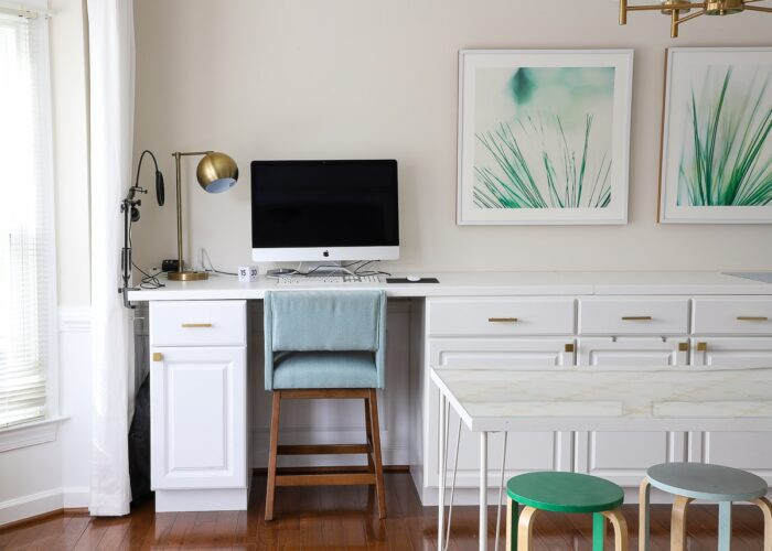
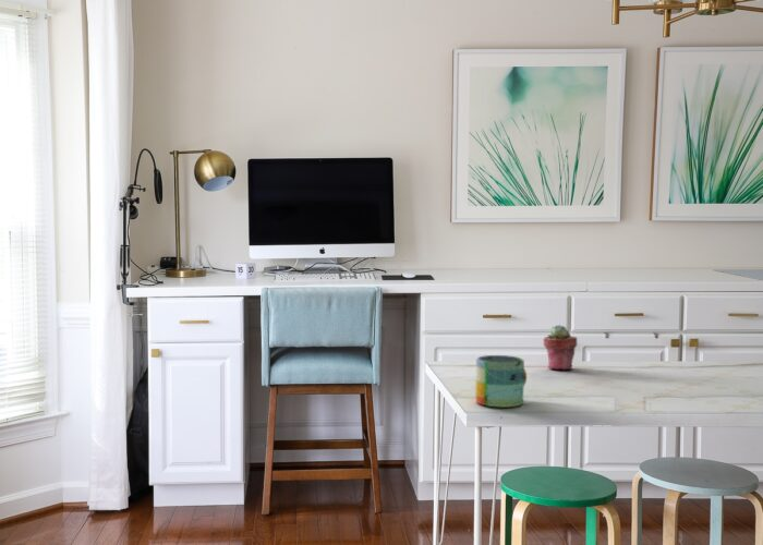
+ potted succulent (559, 346)
+ mug (504, 379)
